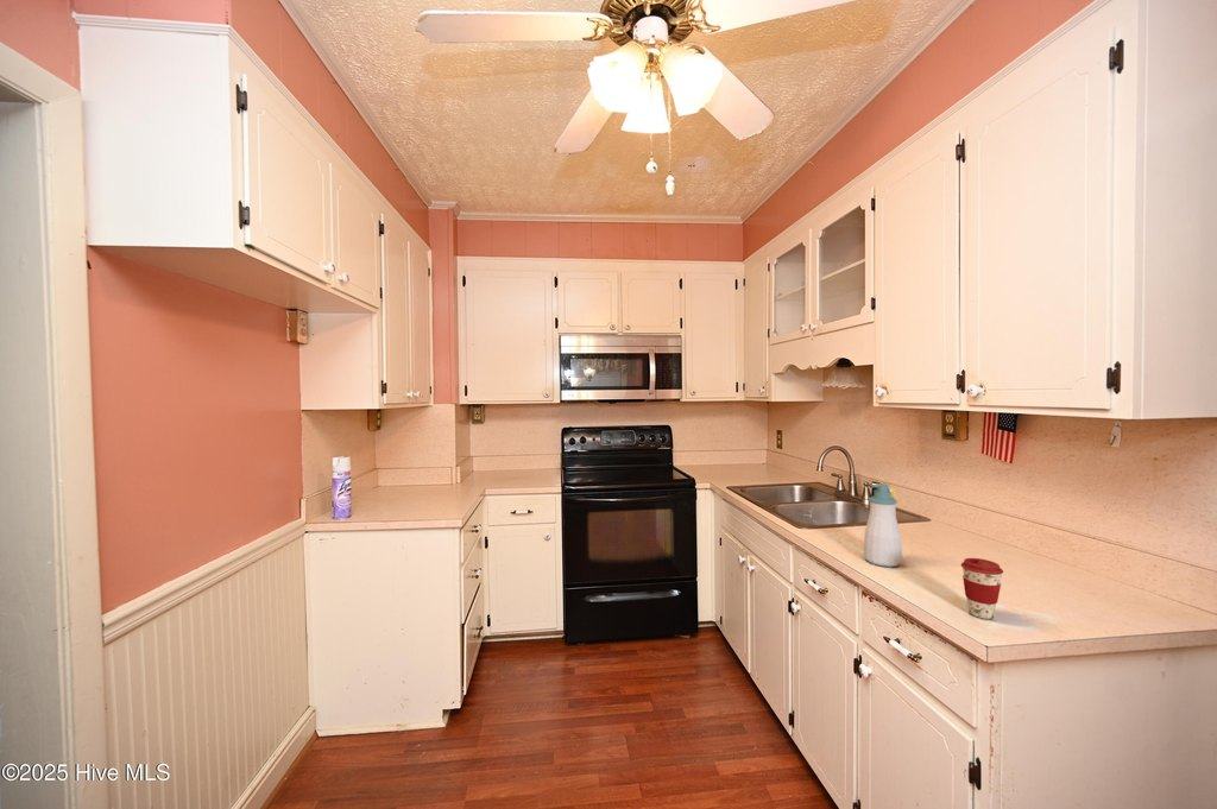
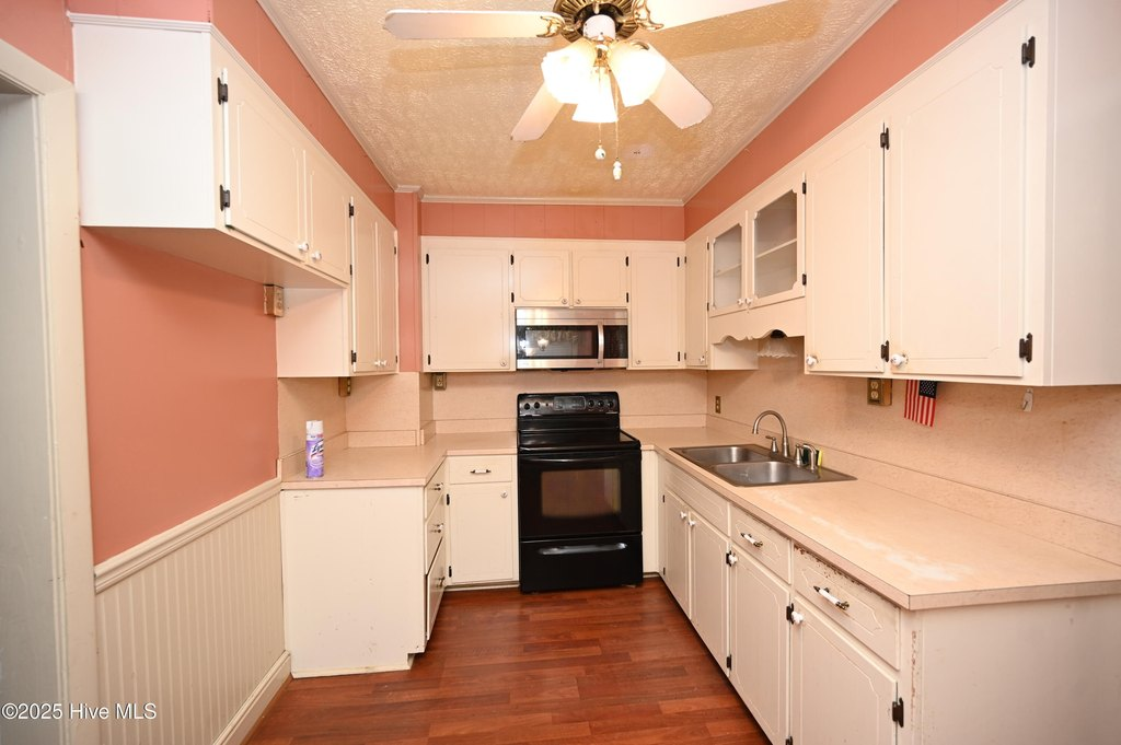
- soap bottle (882, 523)
- coffee cup (980, 588)
